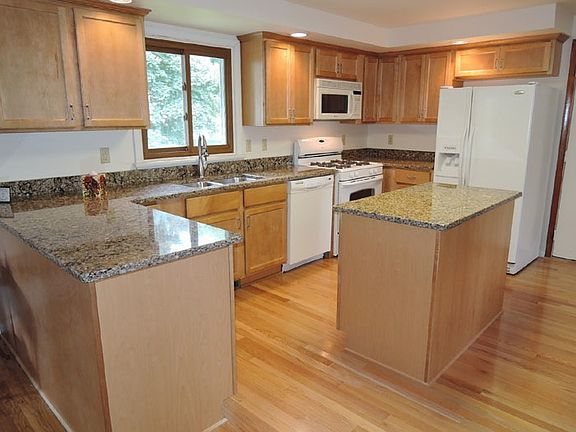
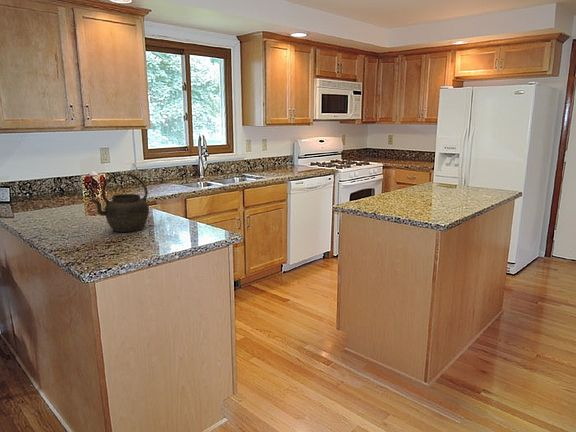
+ kettle (120, 202)
